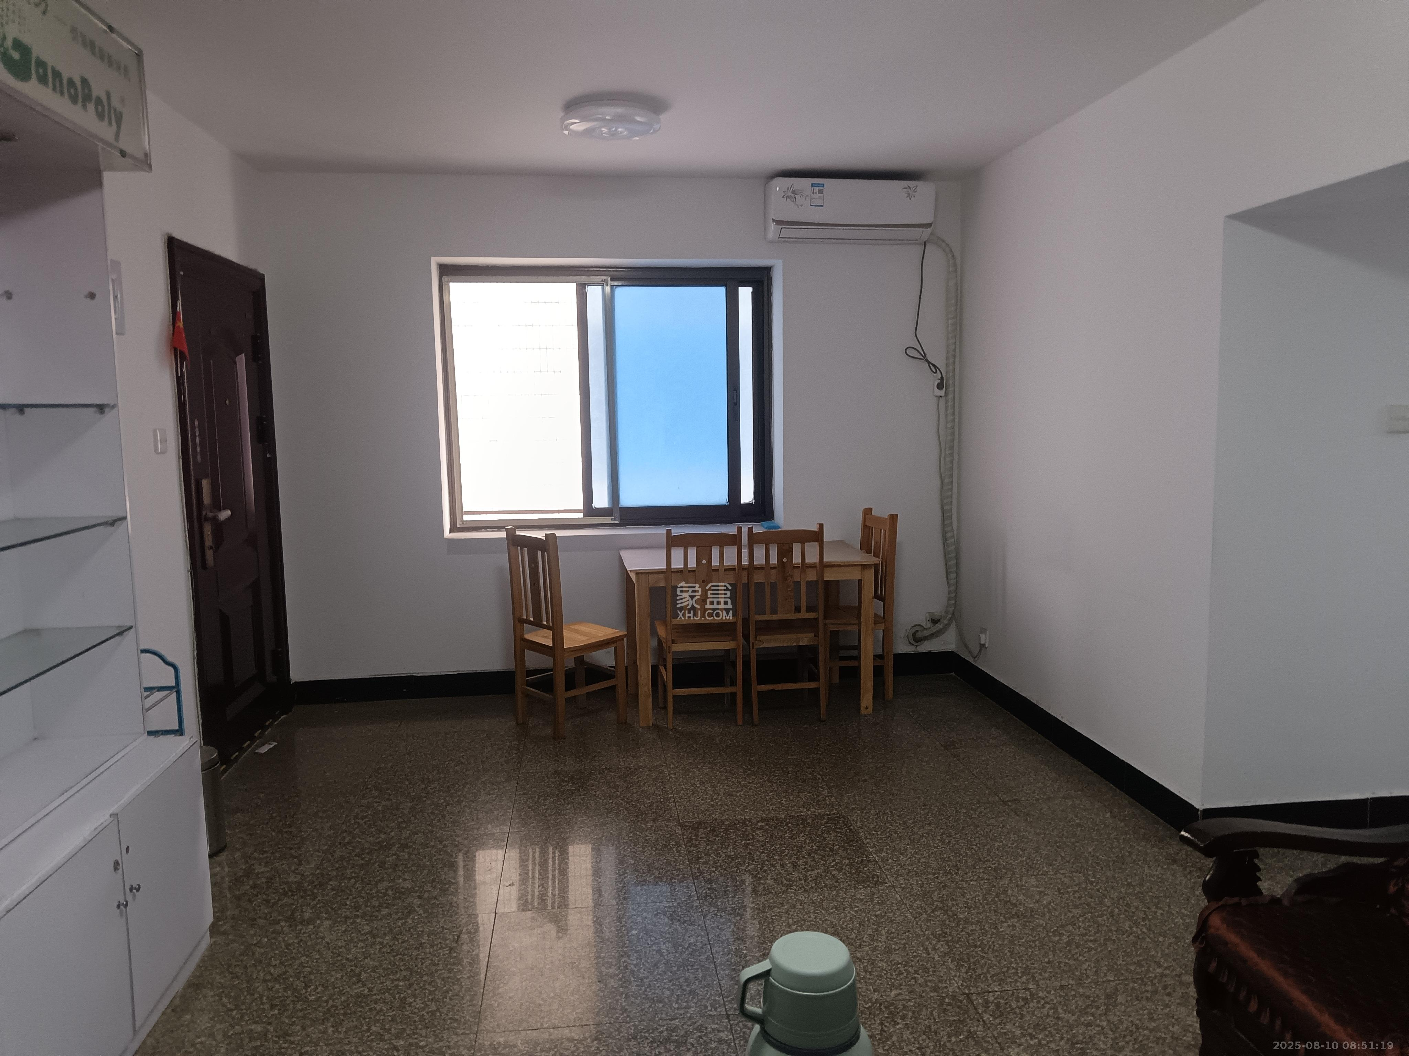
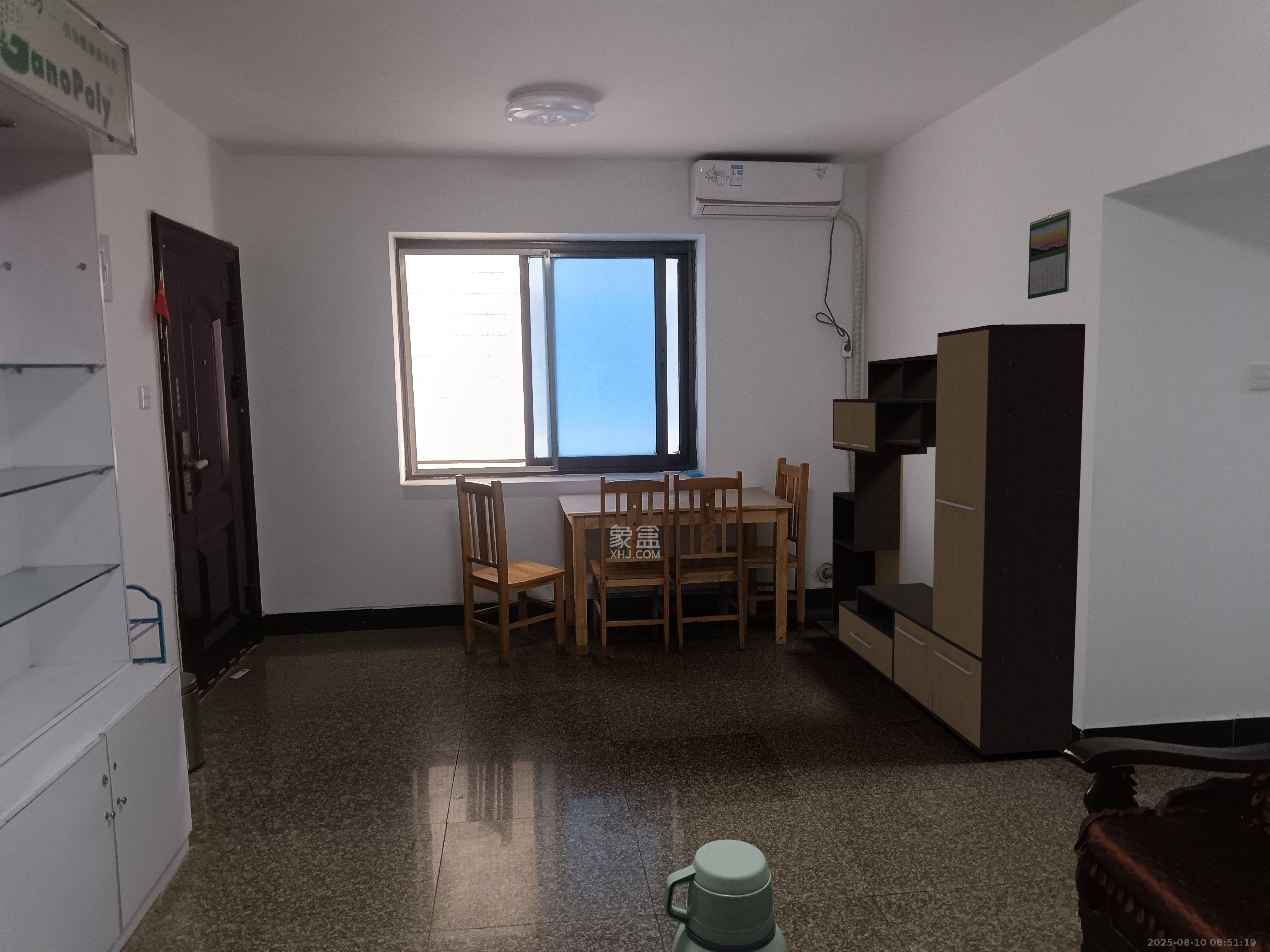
+ media console (903, 508)
+ calendar (1049, 255)
